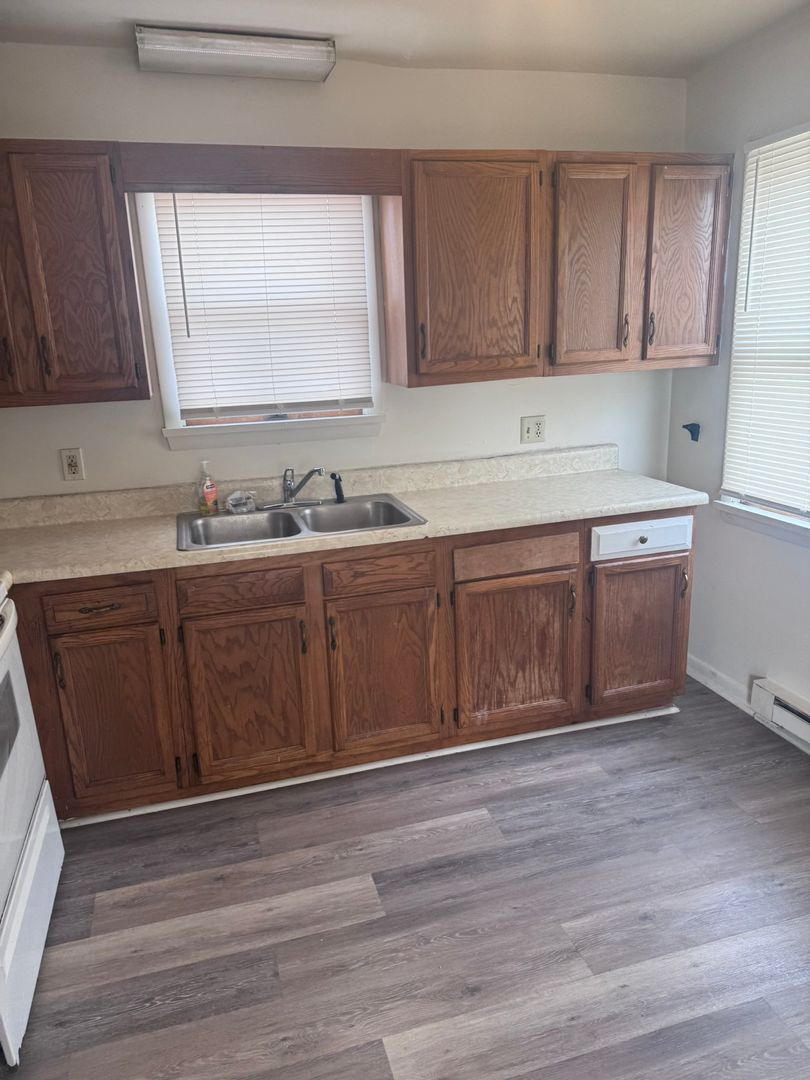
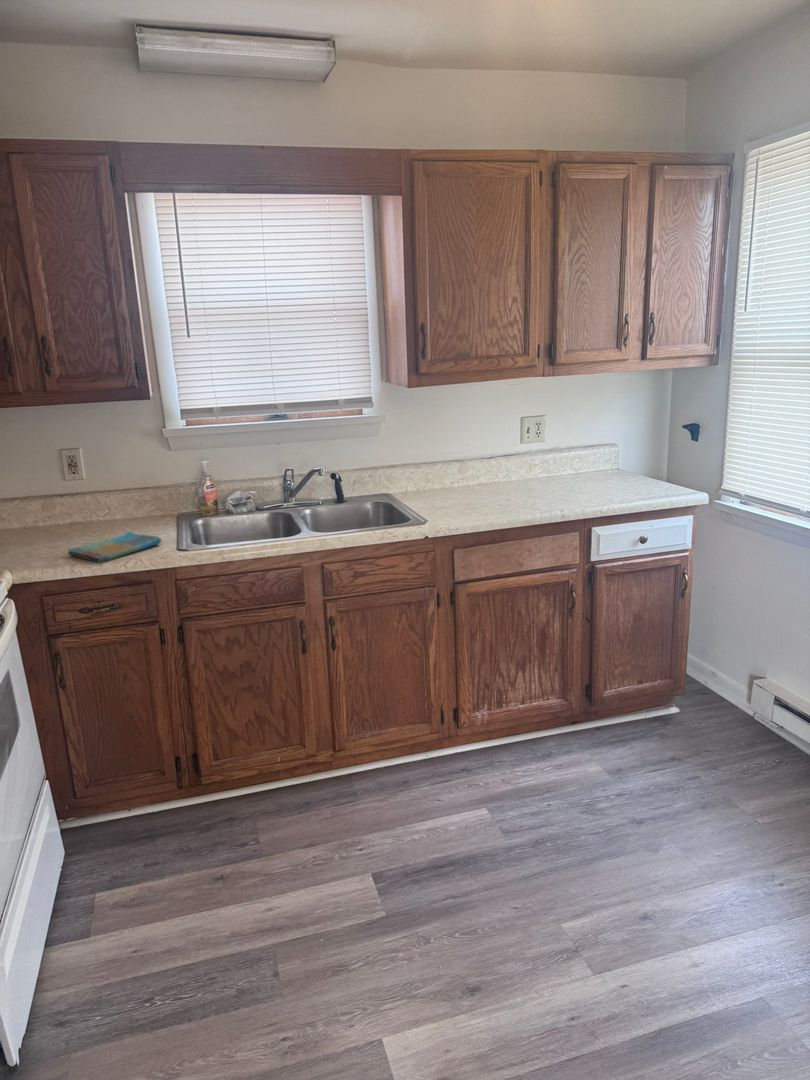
+ dish towel (115, 546)
